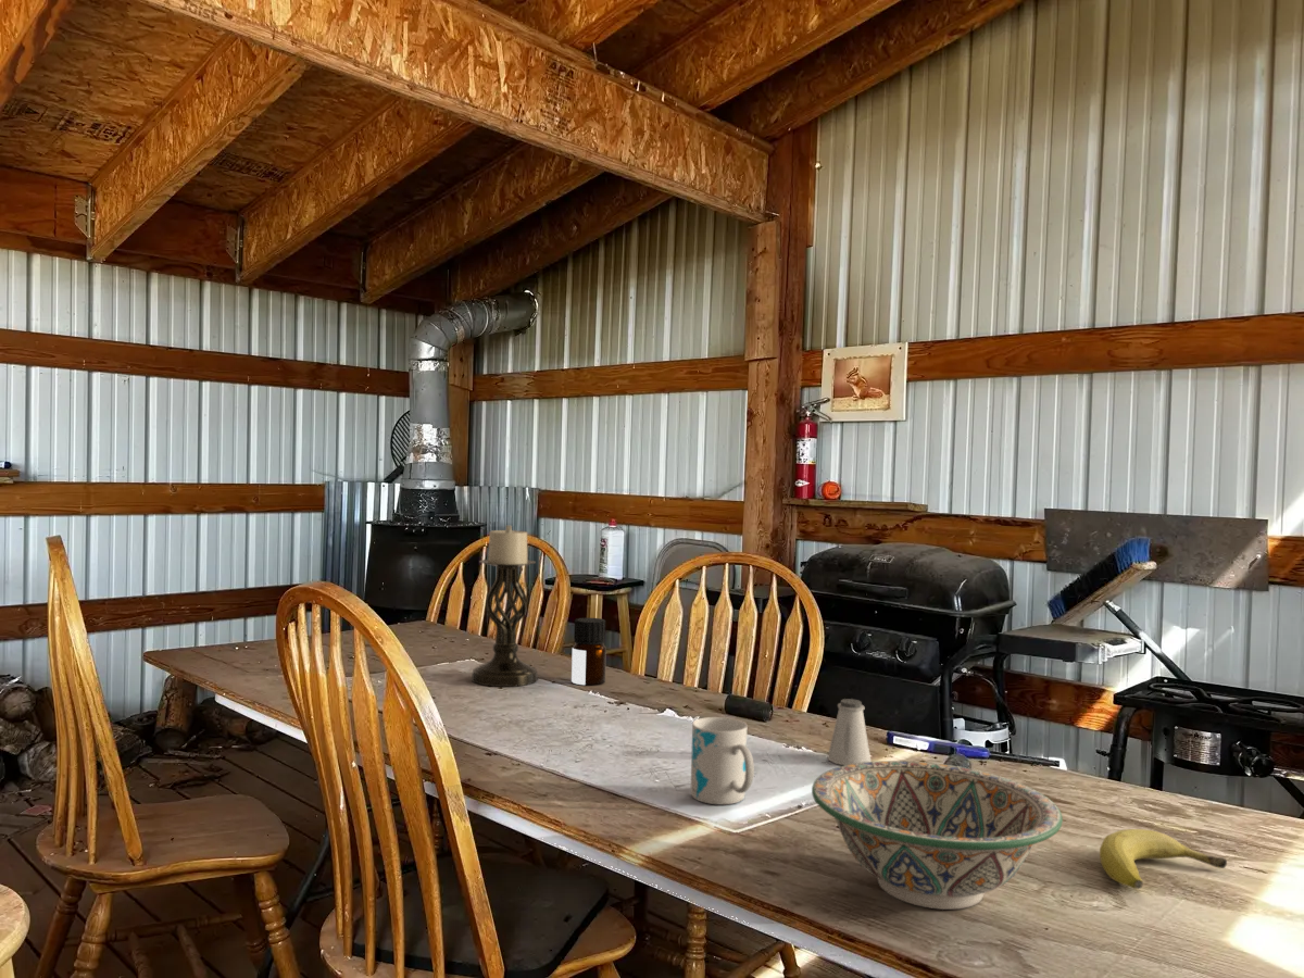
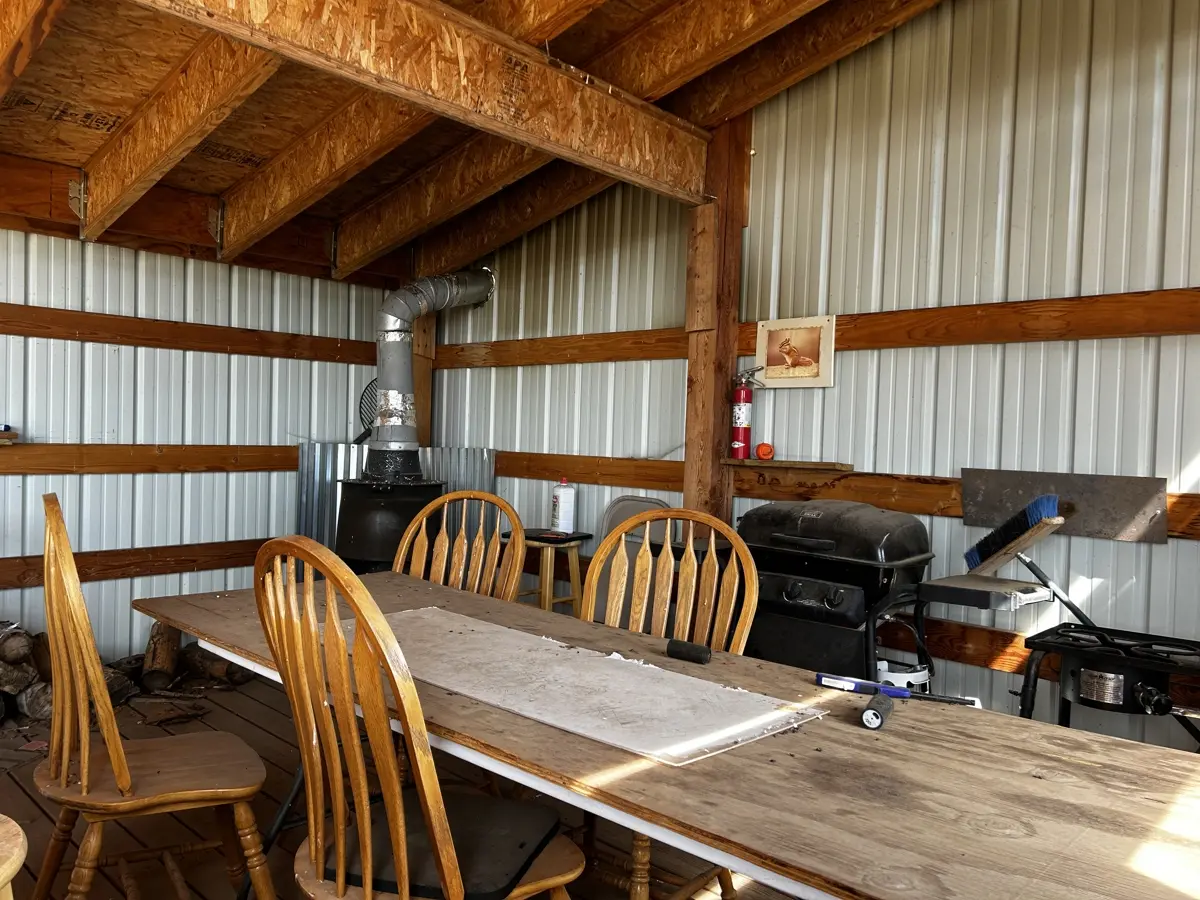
- saltshaker (850, 730)
- fruit (1150, 853)
- decorative bowl (931, 841)
- mug (726, 763)
- bottle (589, 650)
- candle holder (509, 600)
